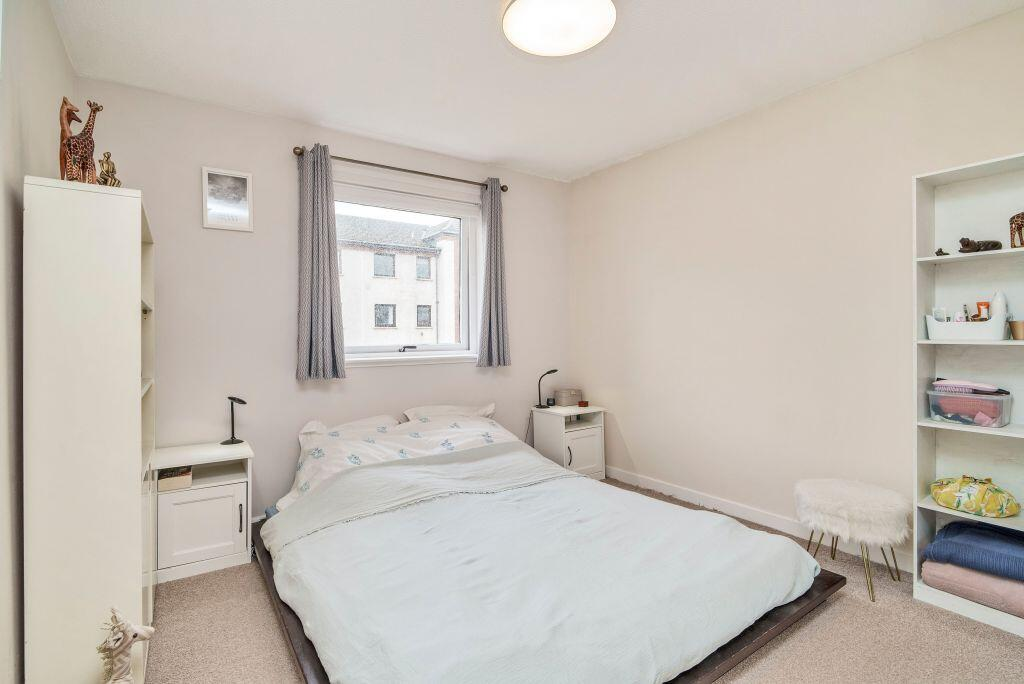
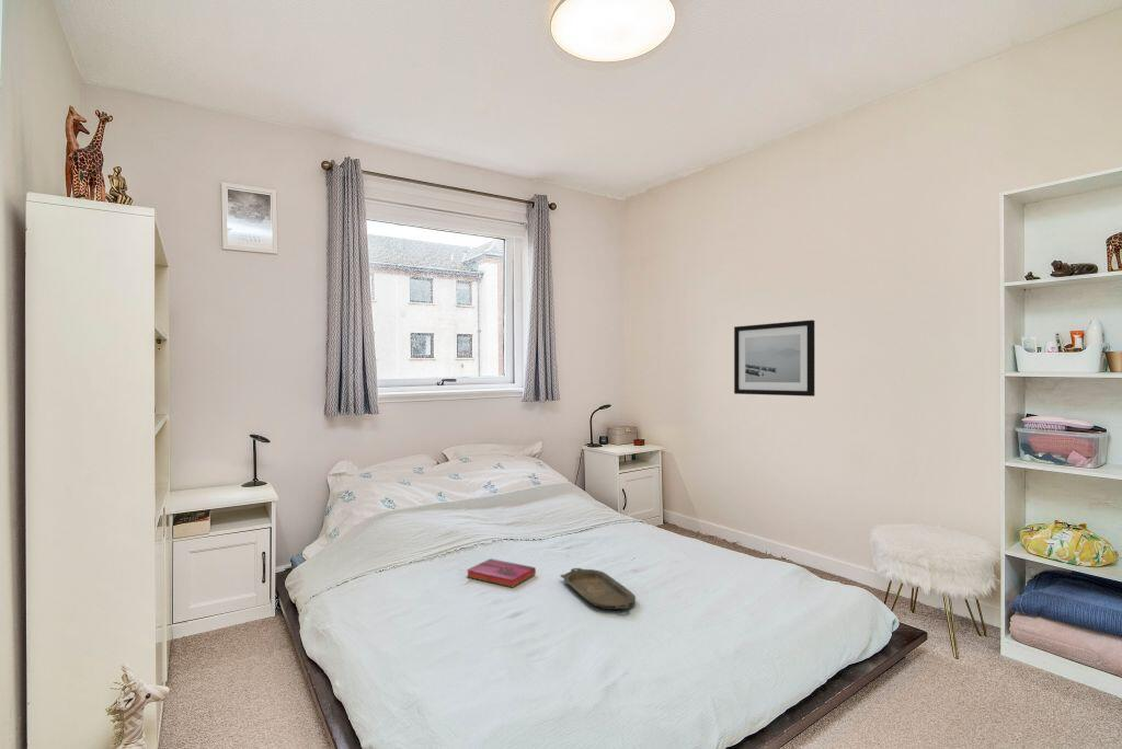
+ wall art (771, 359)
+ serving tray (597, 589)
+ hardback book (501, 572)
